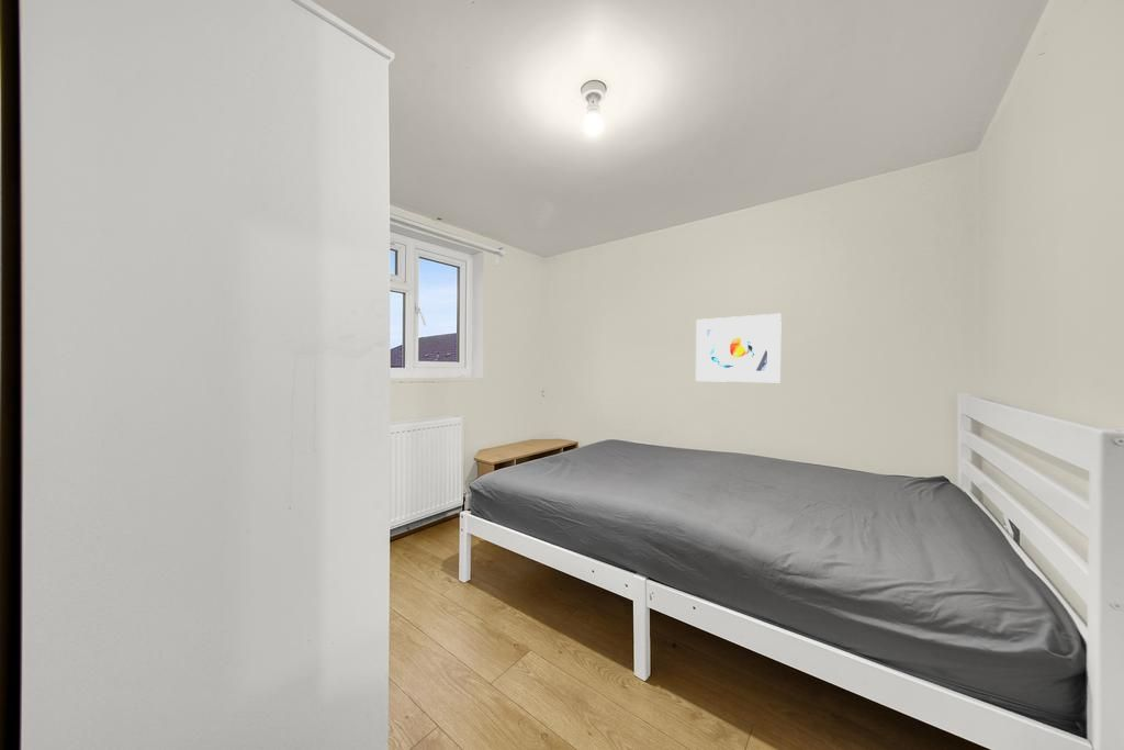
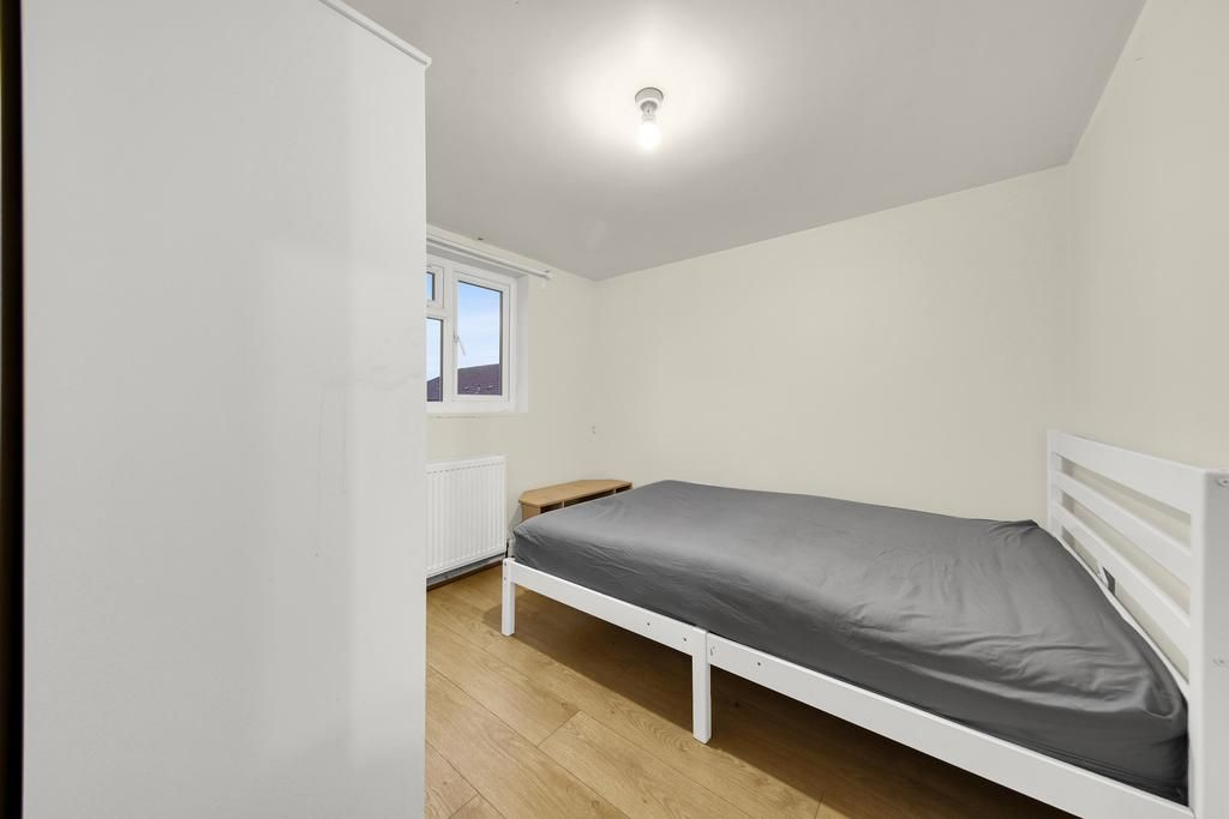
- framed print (735, 349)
